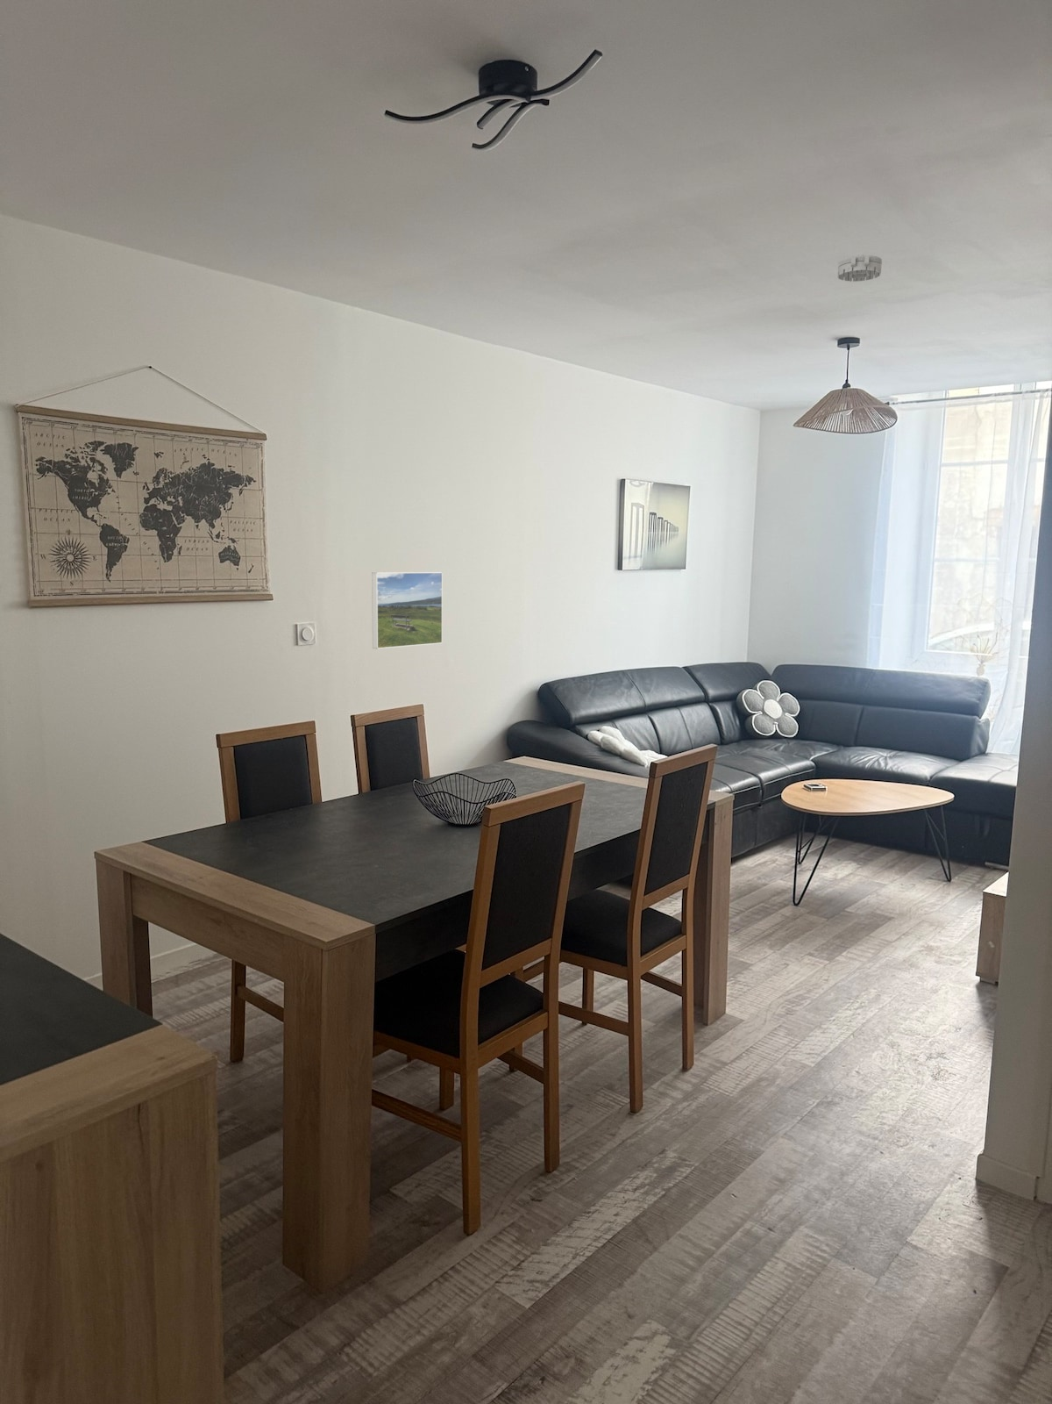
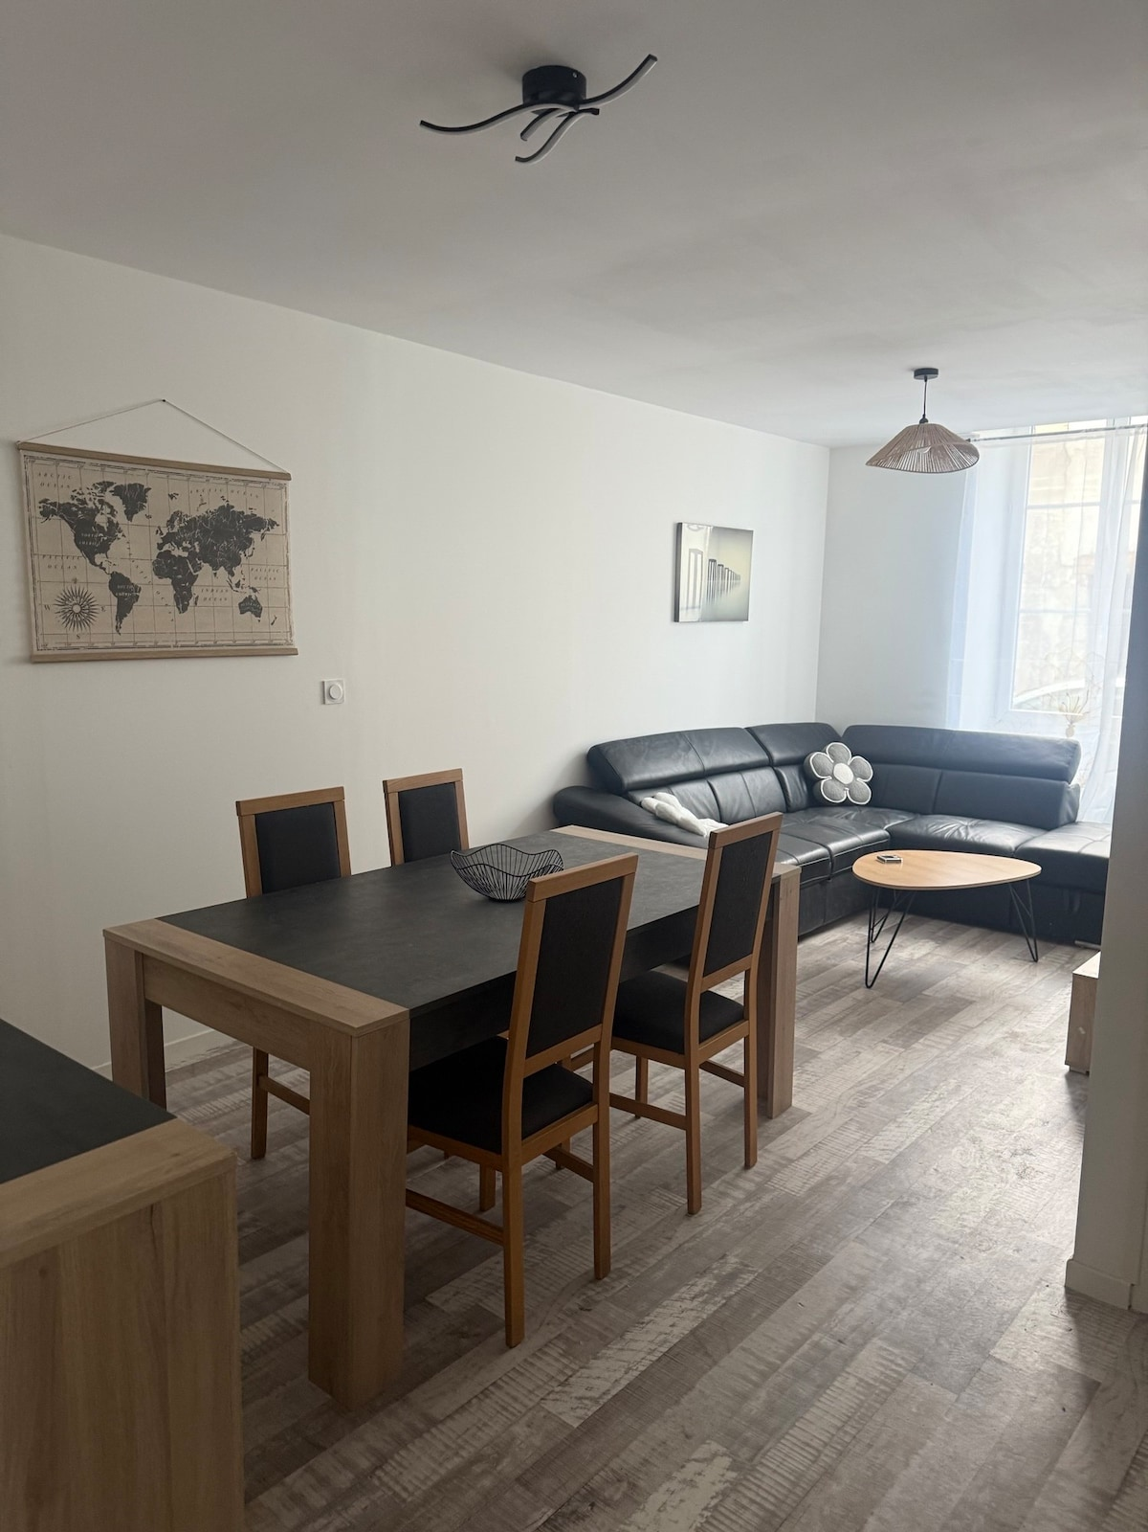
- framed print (408, 609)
- smoke detector (859, 268)
